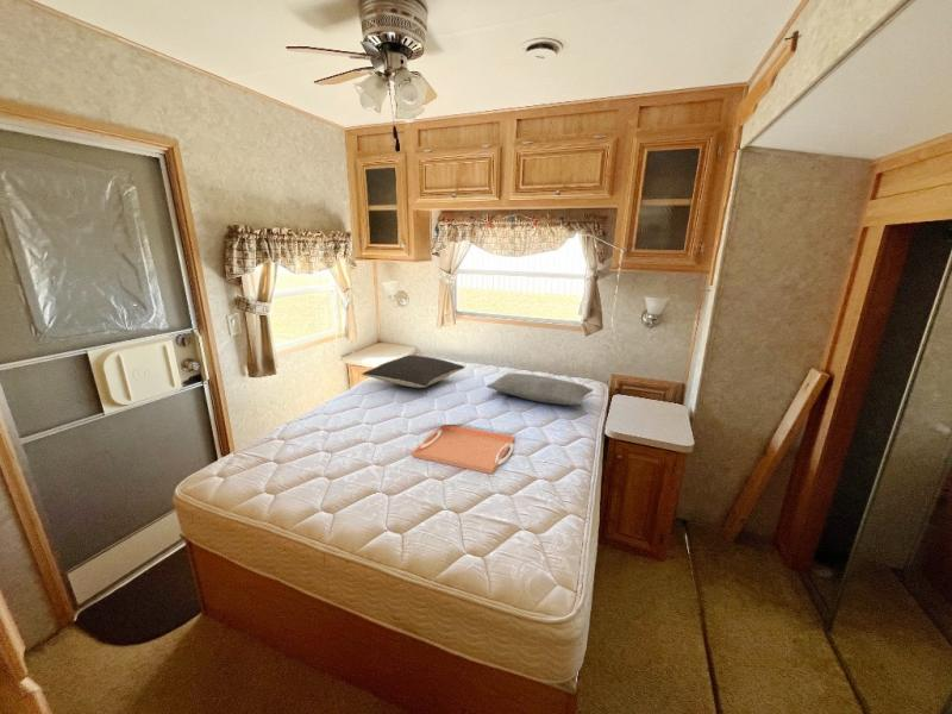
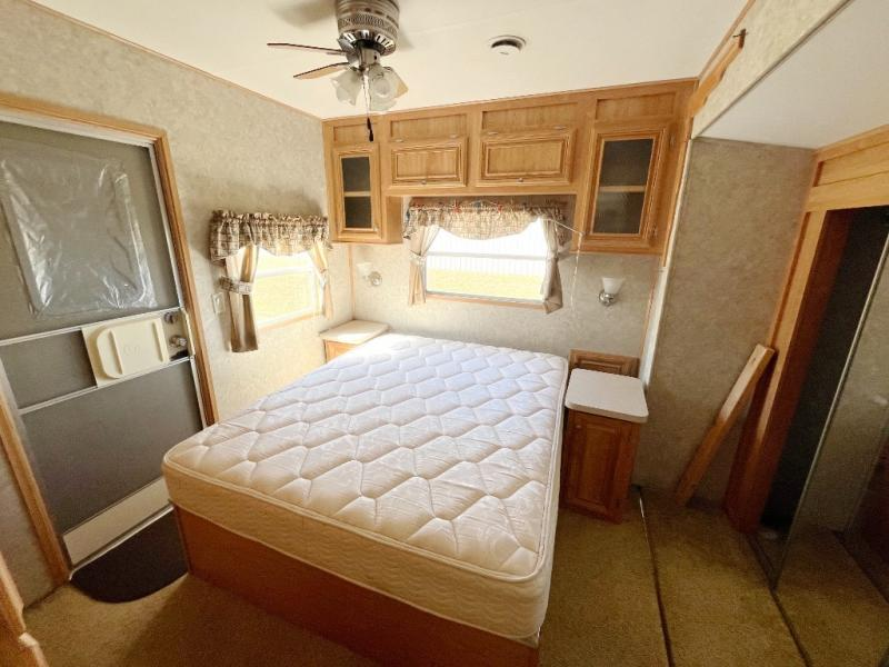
- pillow (538, 388)
- pillow (415, 370)
- serving tray (465, 445)
